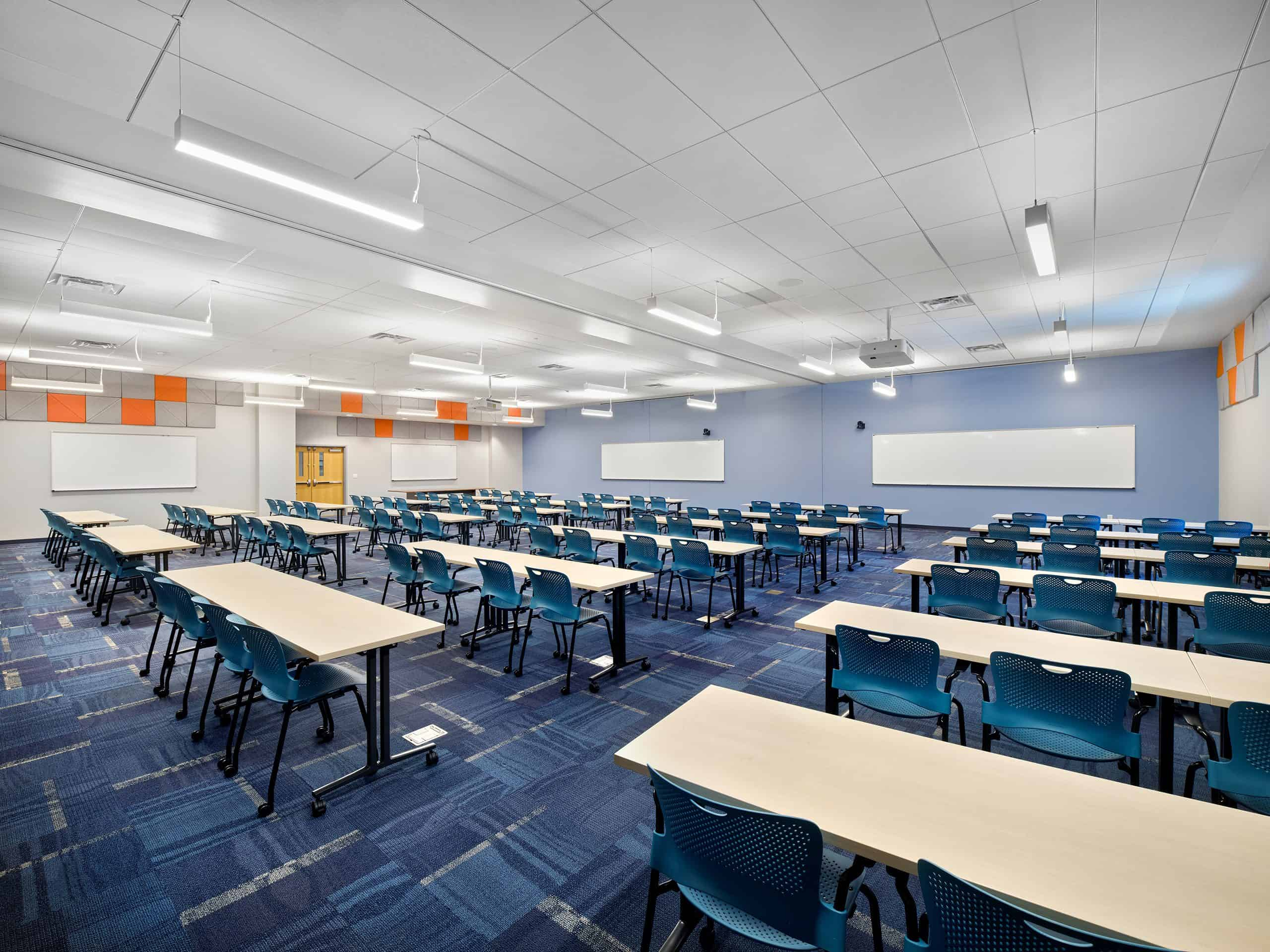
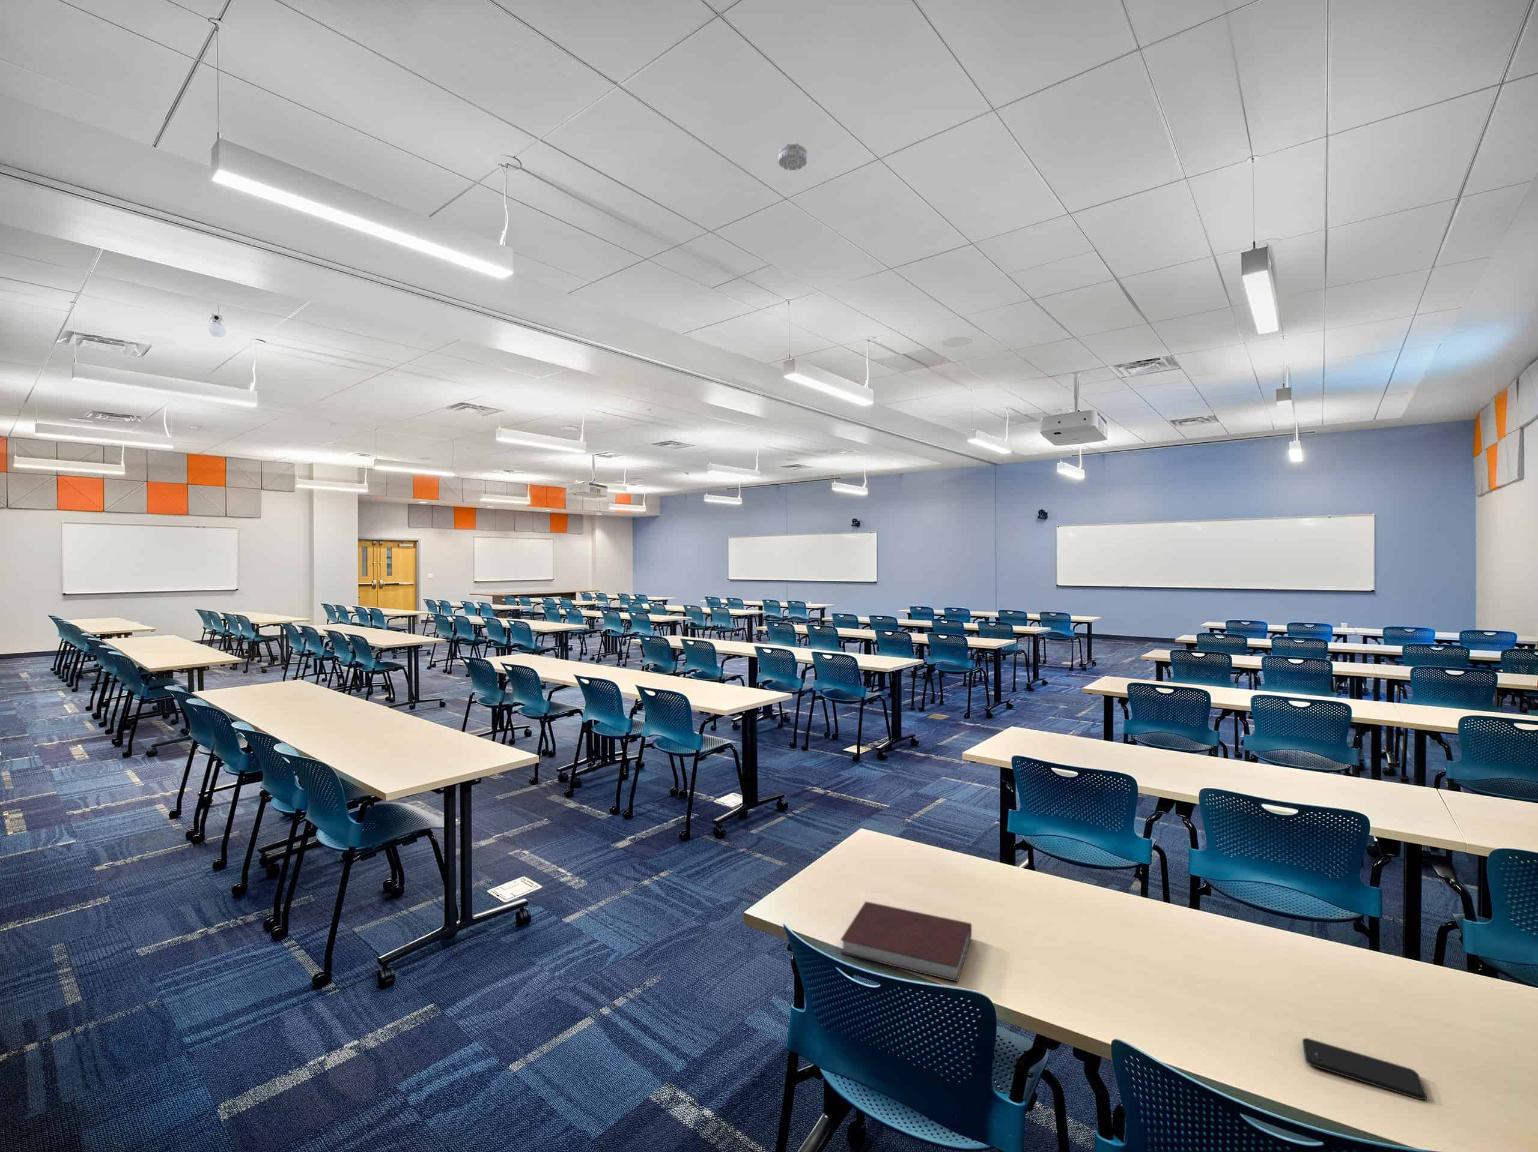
+ security camera (217, 319)
+ smartphone (1361, 1067)
+ notebook (907, 938)
+ smoke detector (792, 156)
